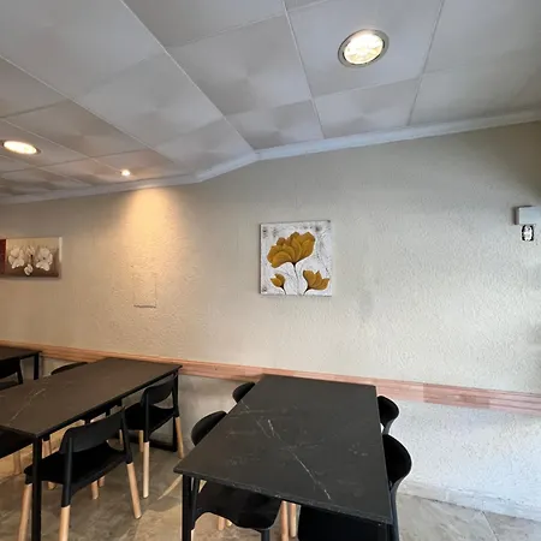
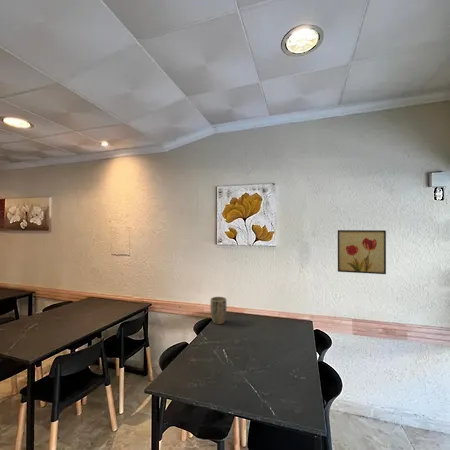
+ wall art (360, 251)
+ plant pot (218, 310)
